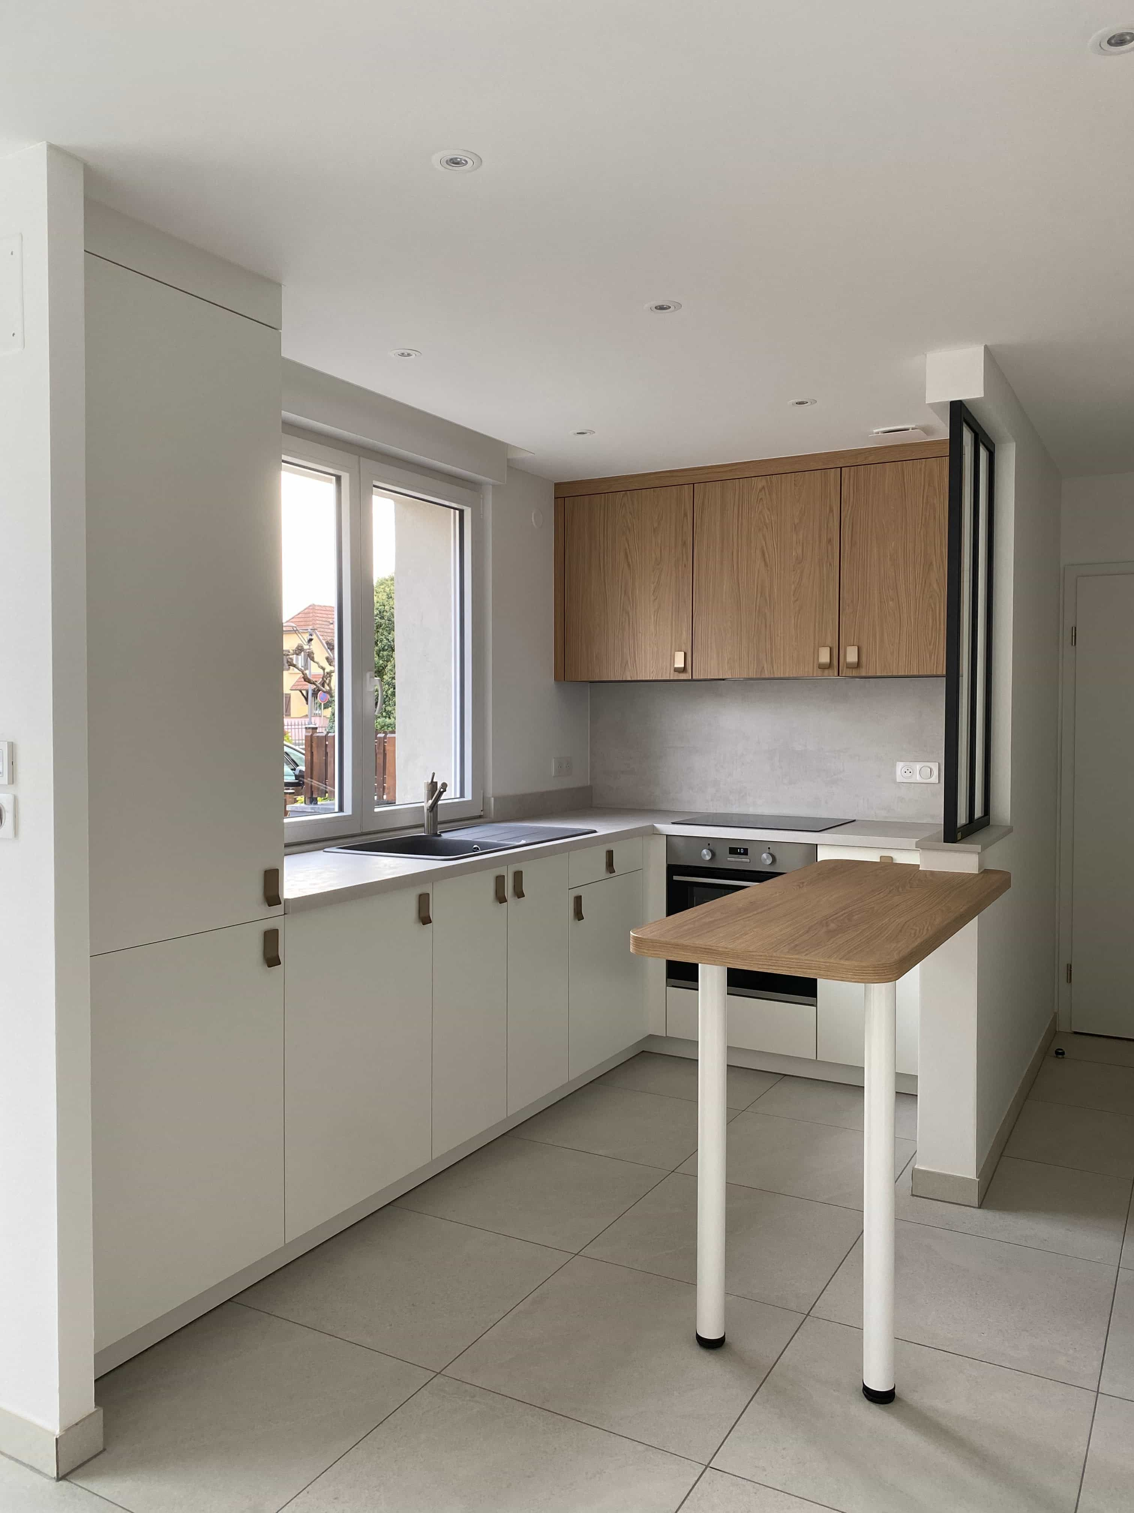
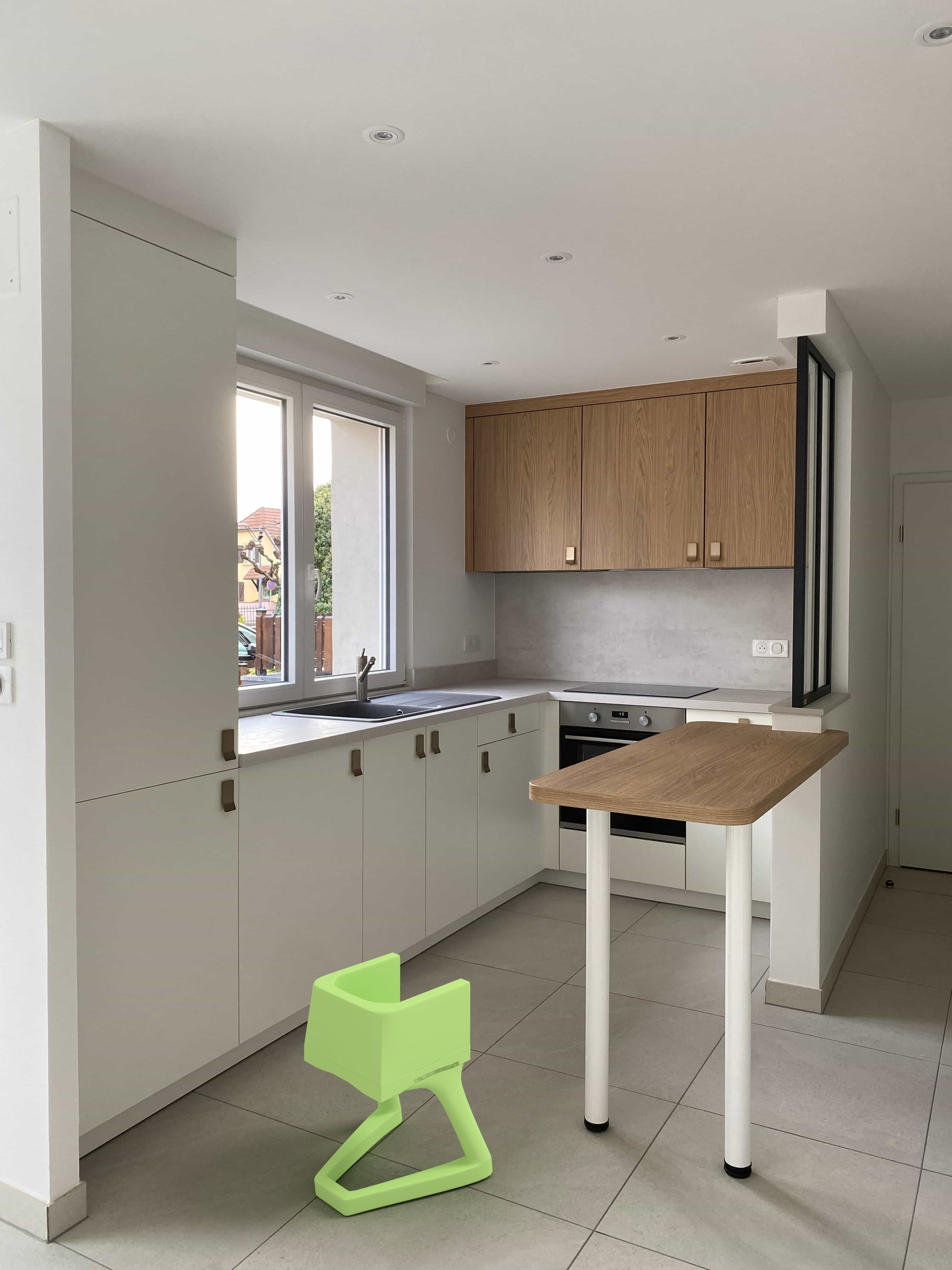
+ chair (388, 1077)
